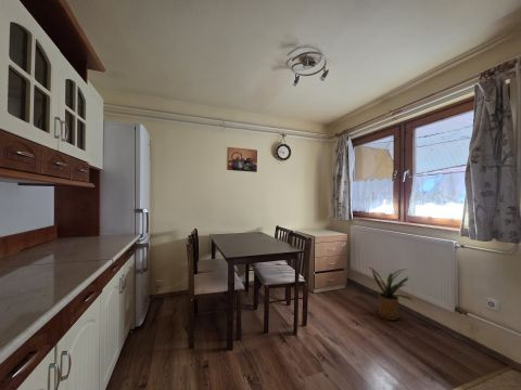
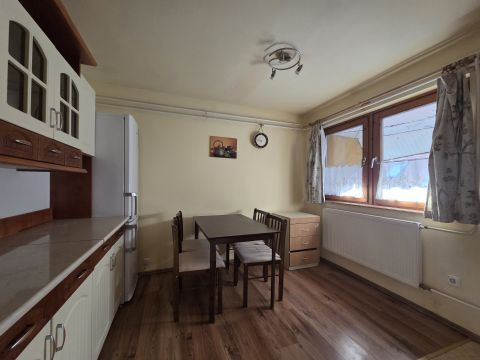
- house plant (389, 289)
